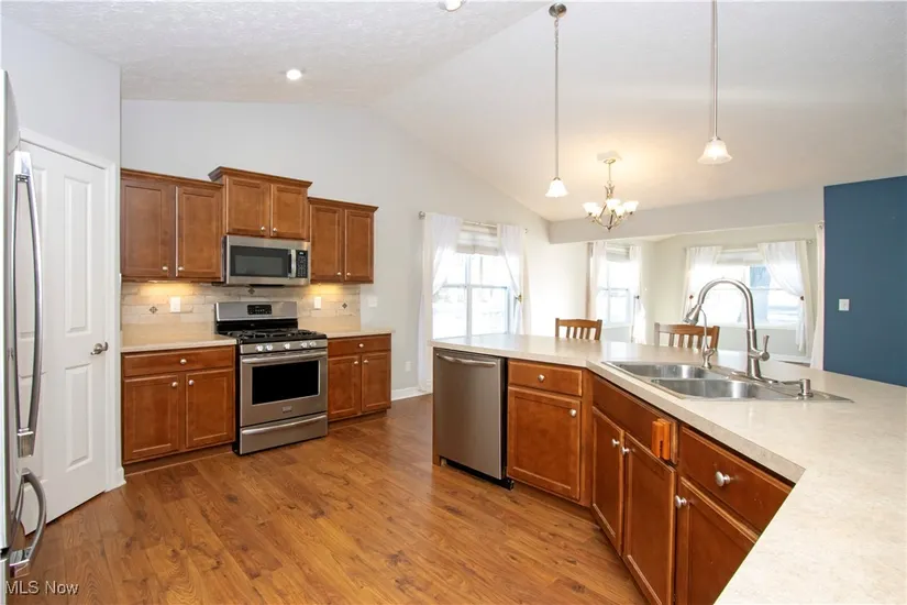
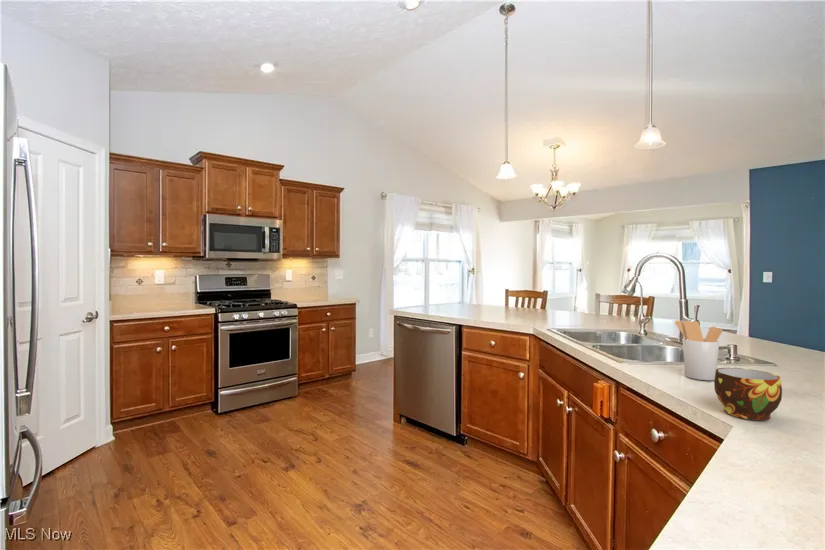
+ utensil holder (695, 347)
+ cup (742, 393)
